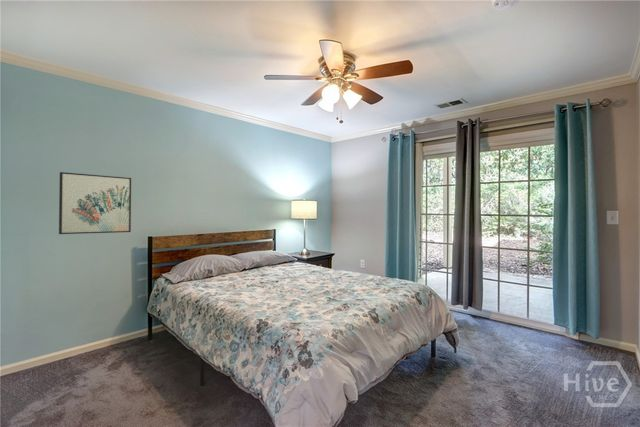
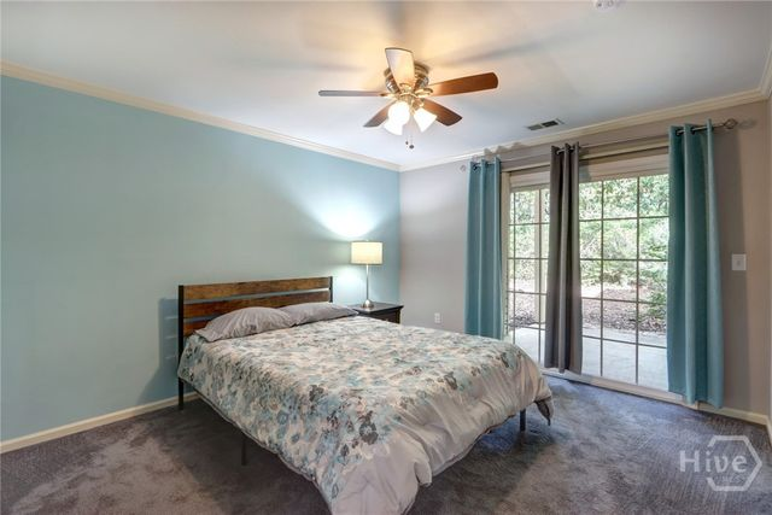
- wall art (97, 204)
